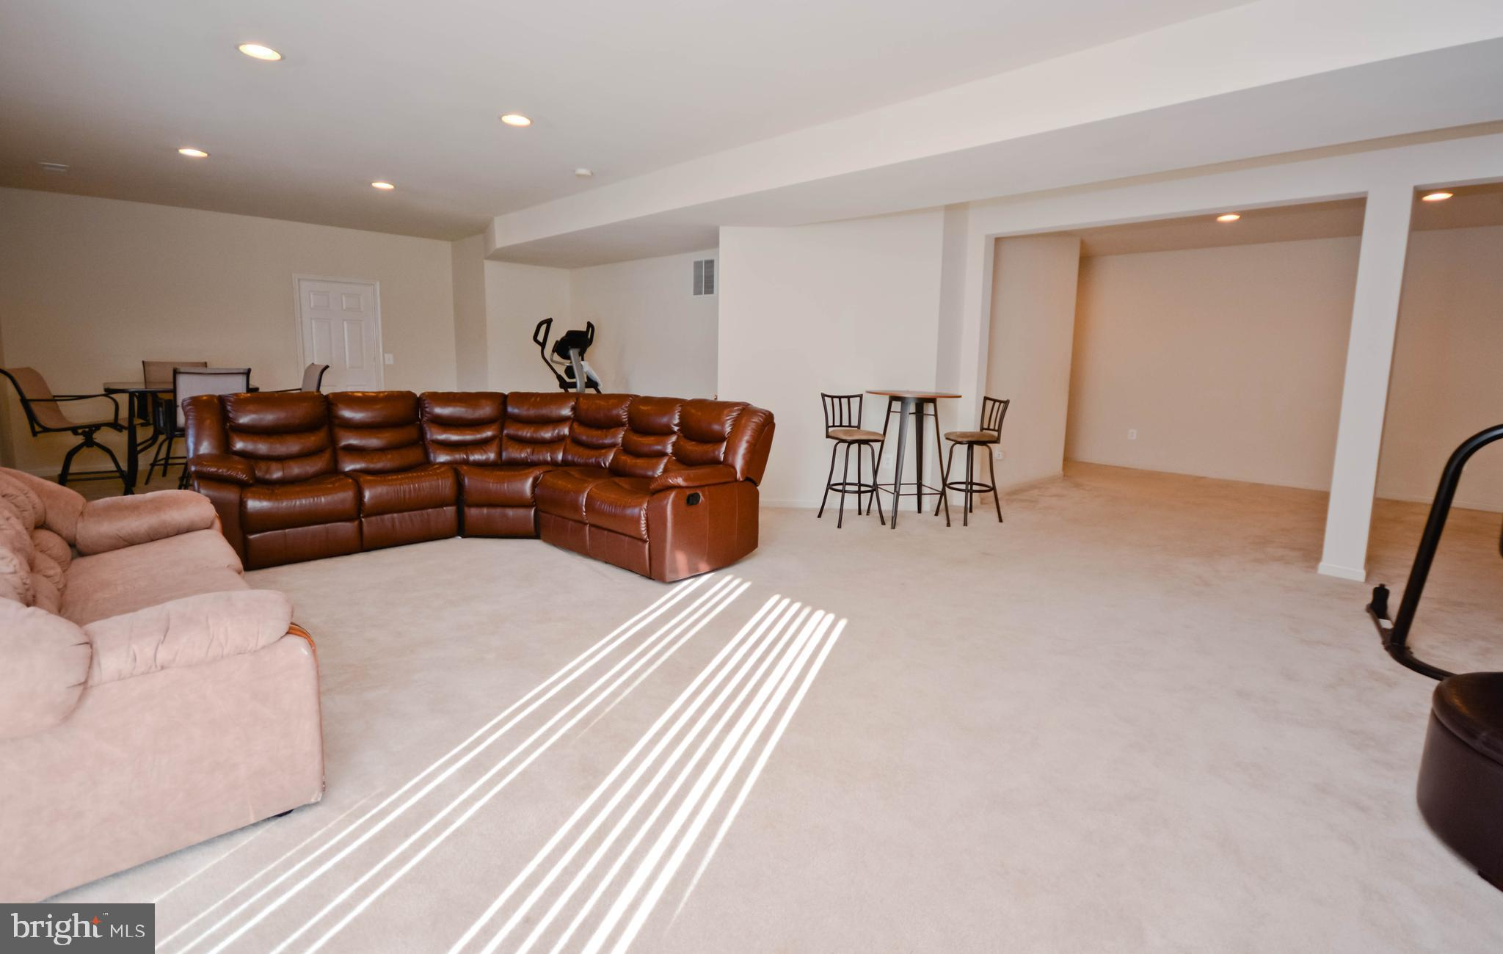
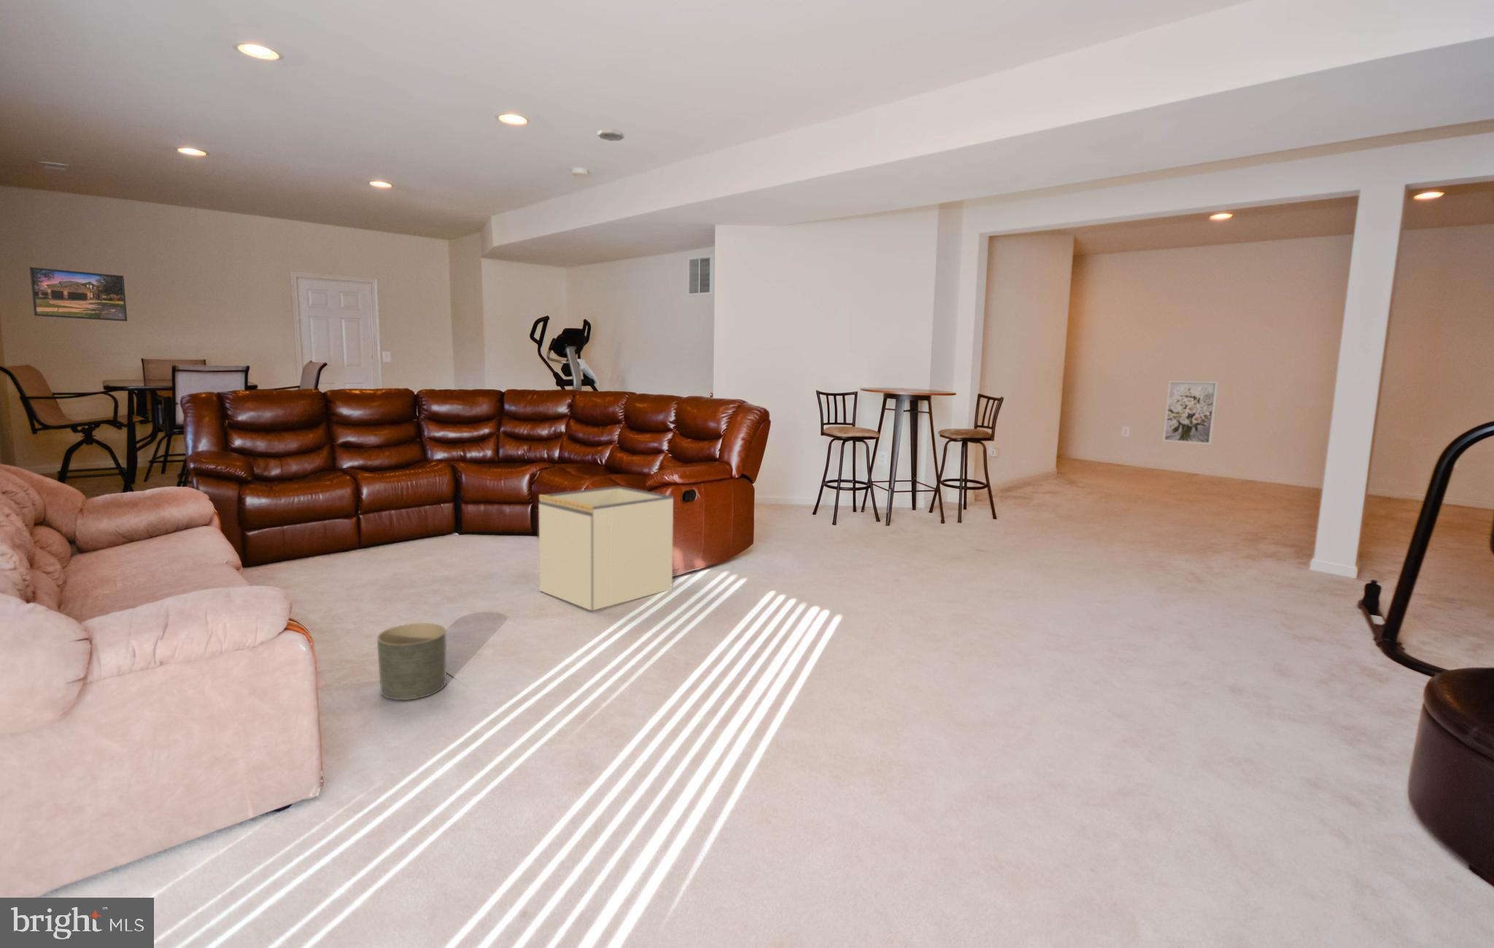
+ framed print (79, 295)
+ wall art (1190, 413)
+ storage bin (607, 542)
+ planter (413, 660)
+ smoke detector (611, 133)
